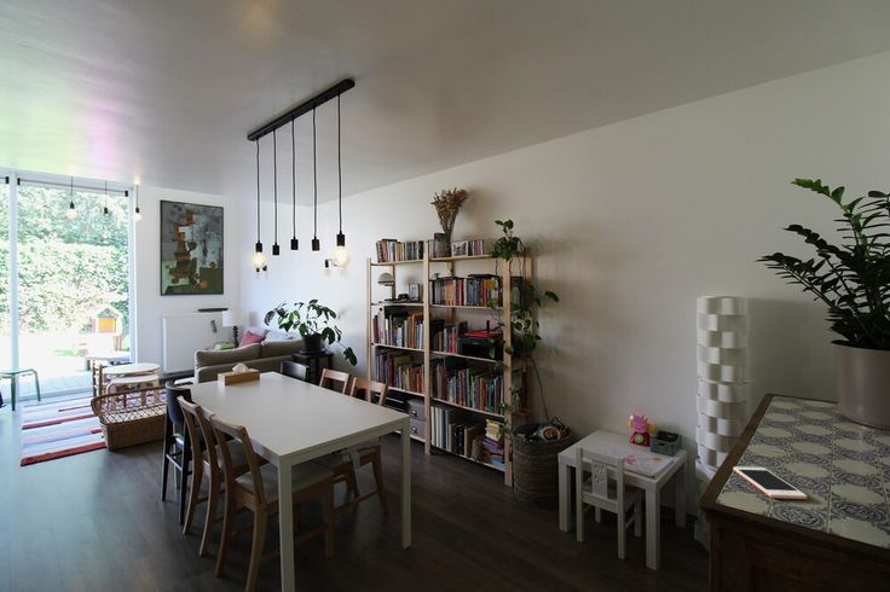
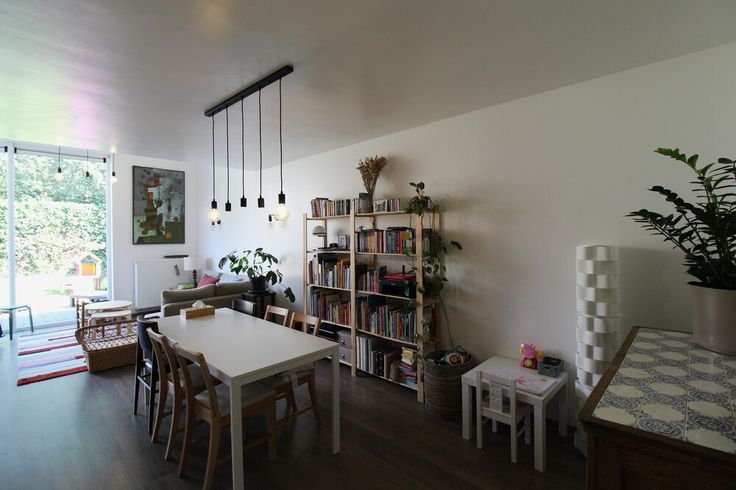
- cell phone (767, 481)
